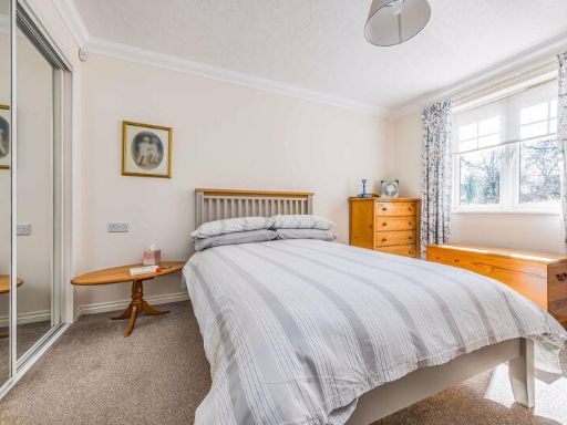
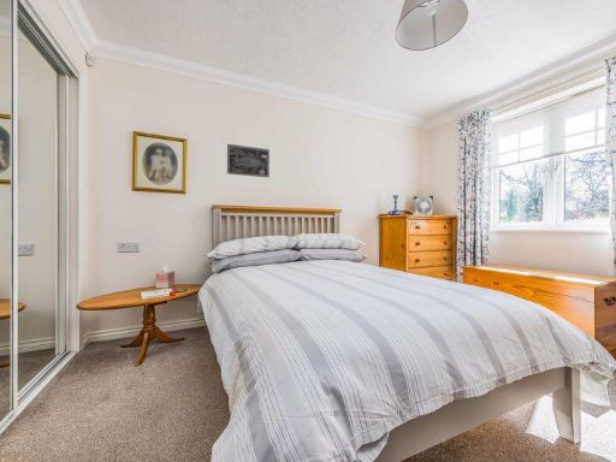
+ wall art (248, 161)
